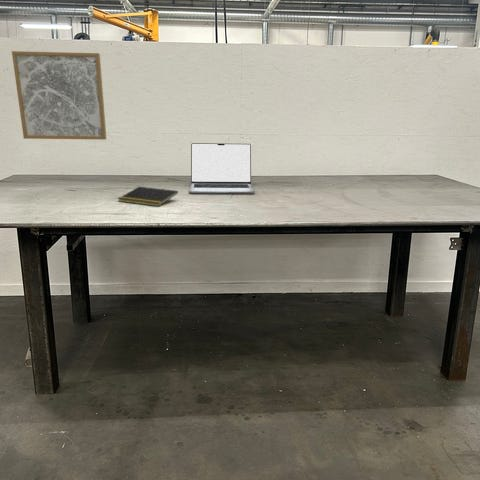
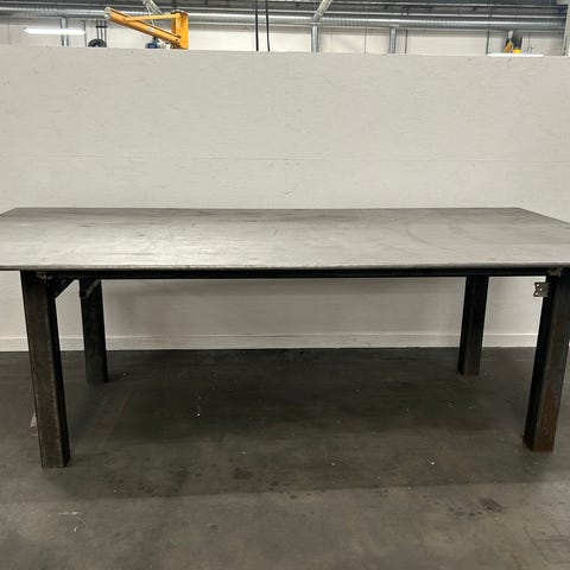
- wall art (61, 97)
- notepad (148, 195)
- laptop (221, 167)
